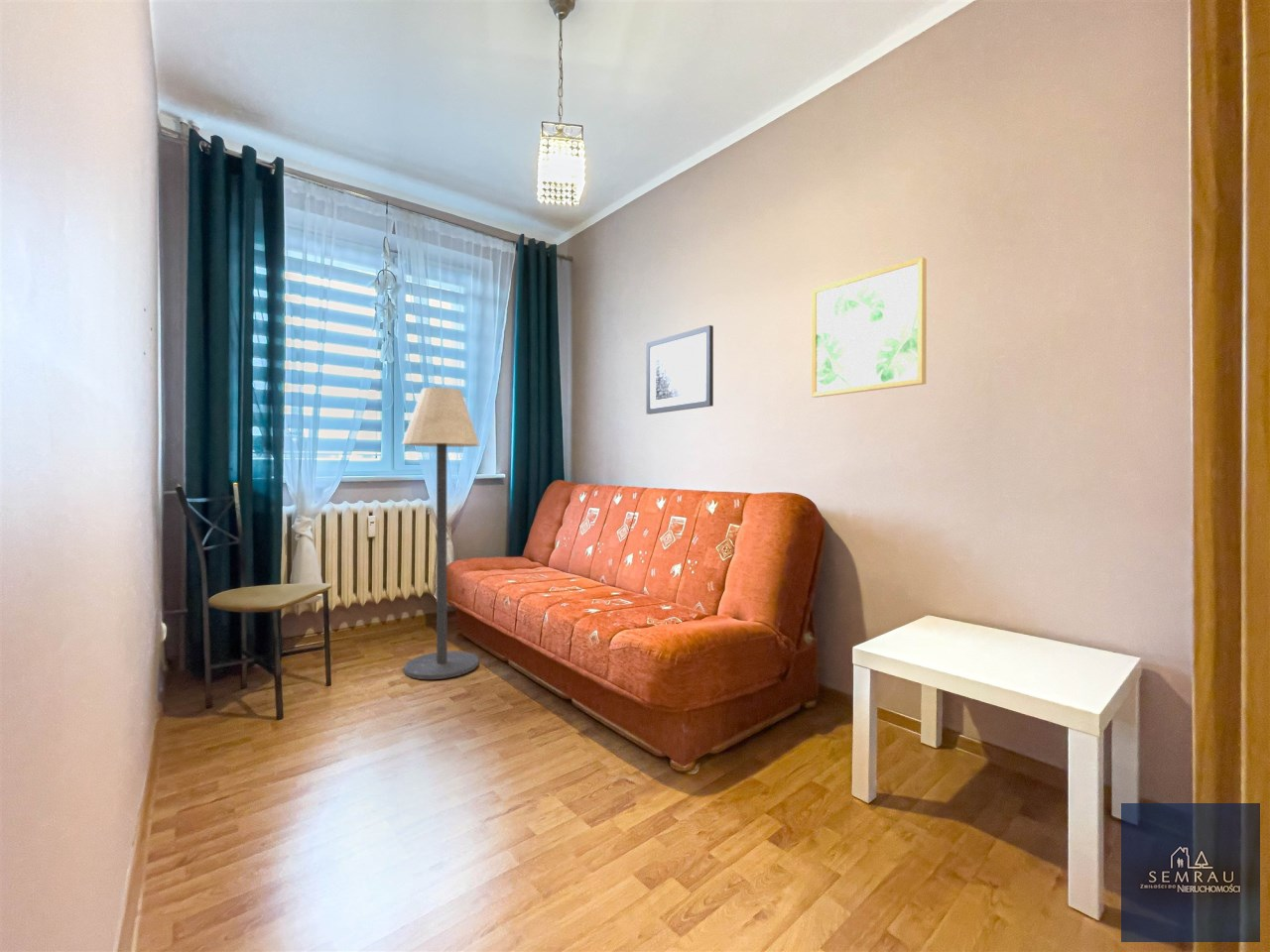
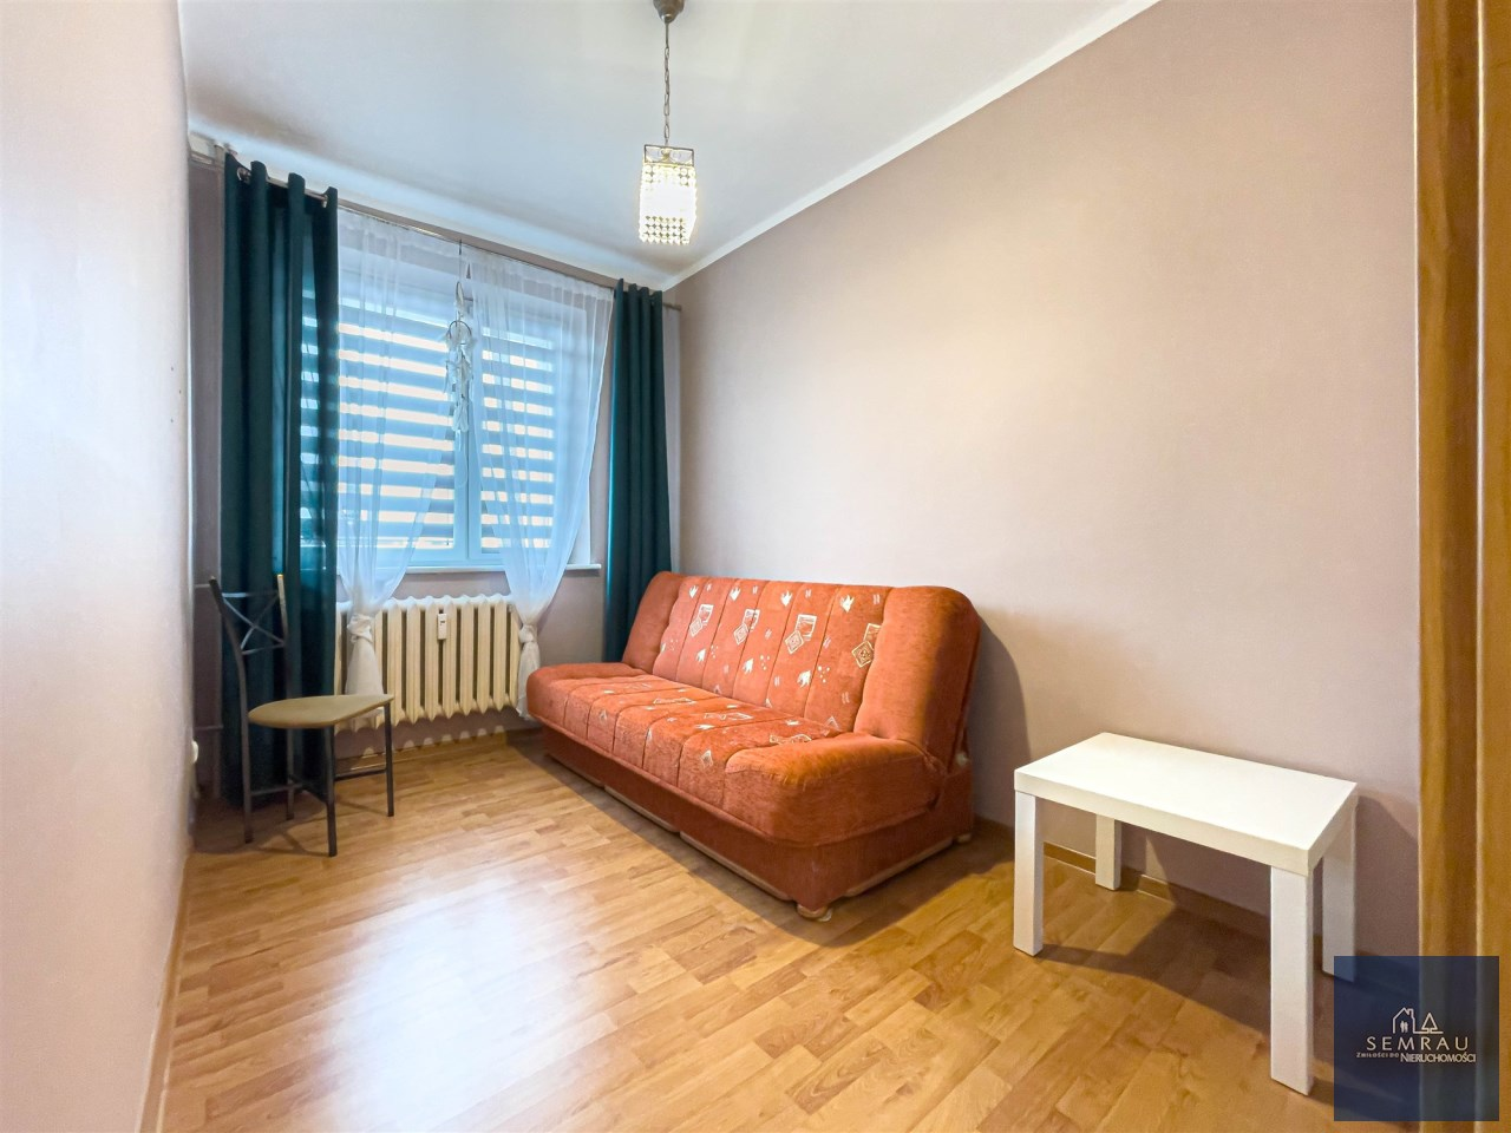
- wall art (864, 332)
- floor lamp (442, 528)
- wall art (678, 372)
